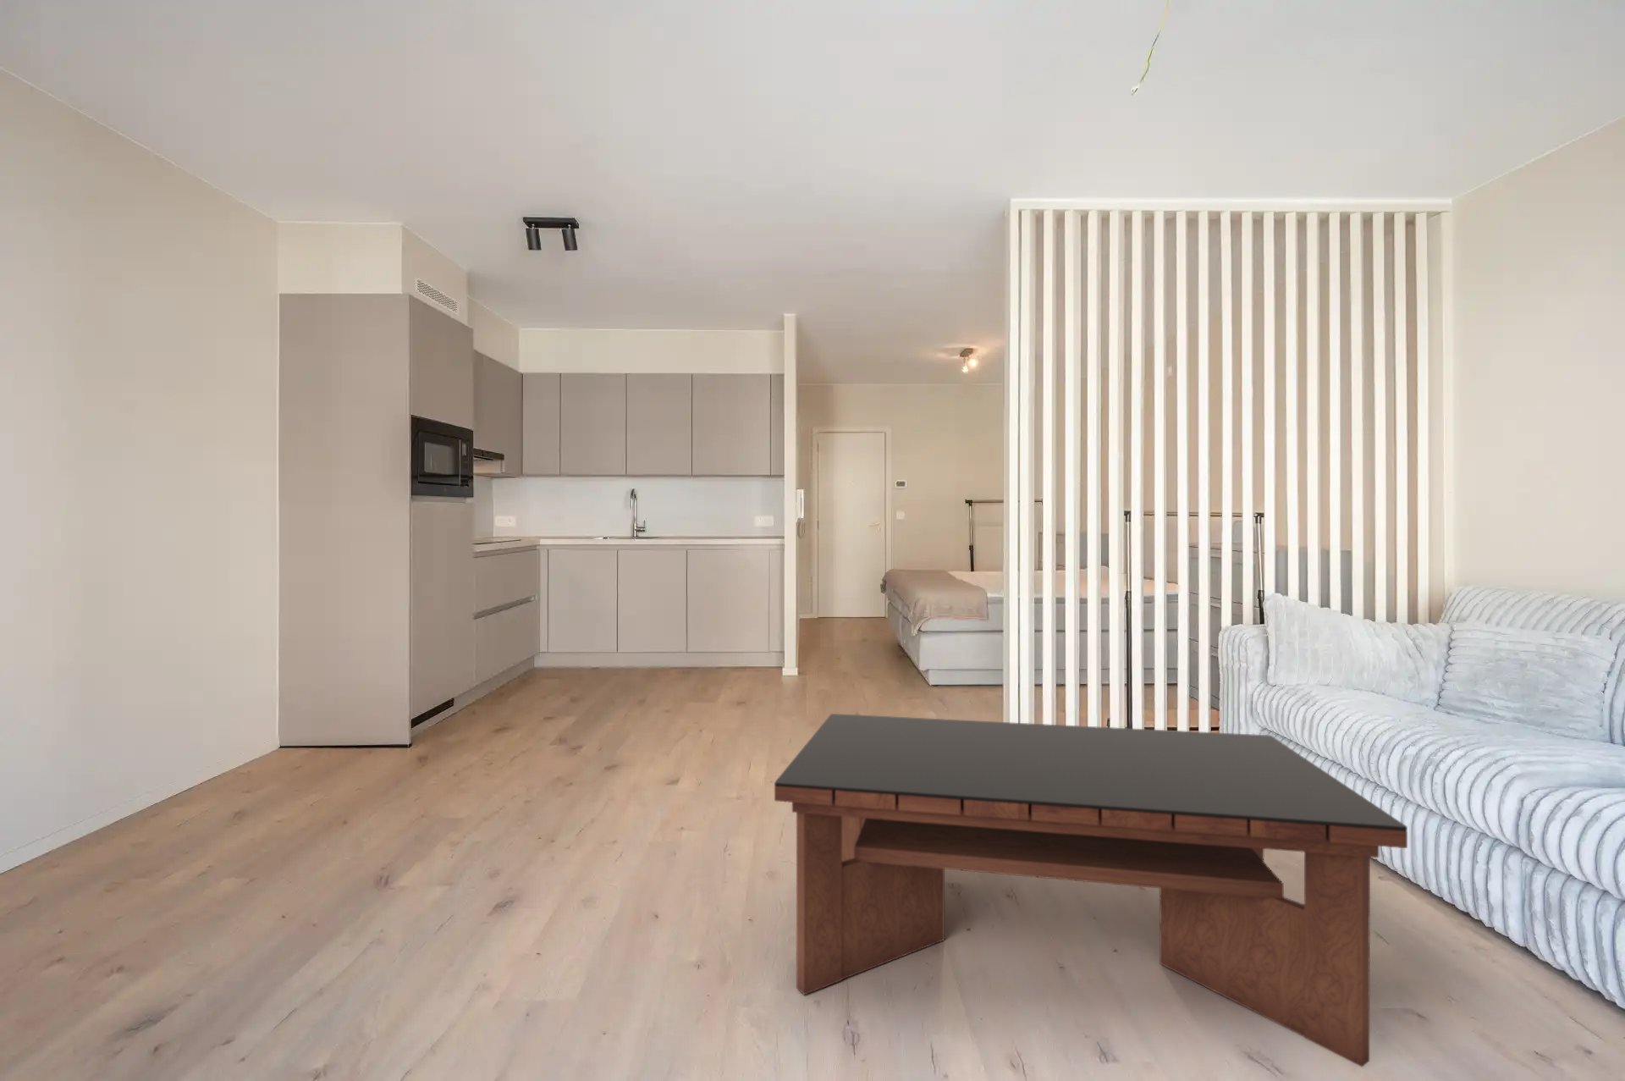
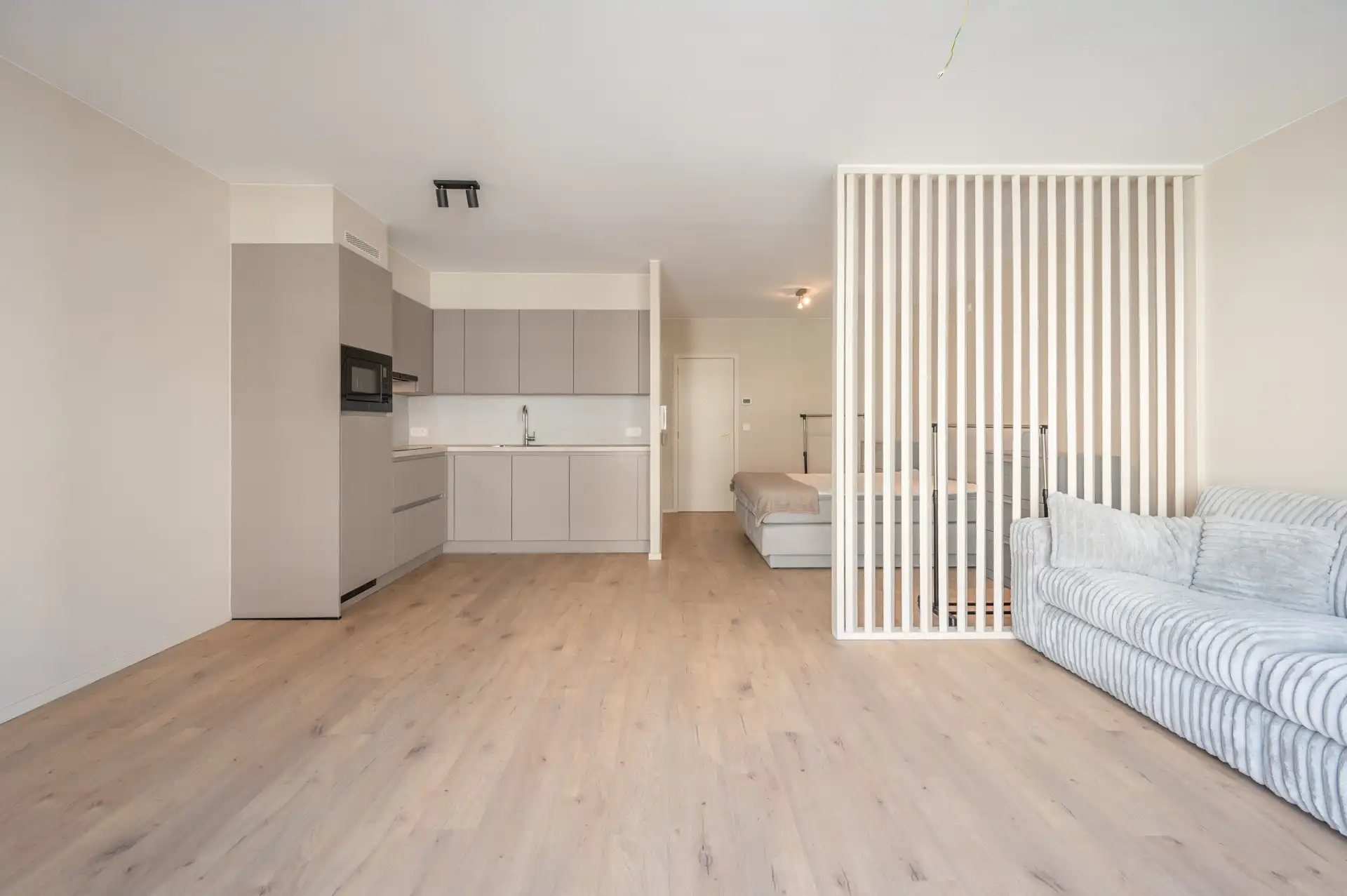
- coffee table (1048, 854)
